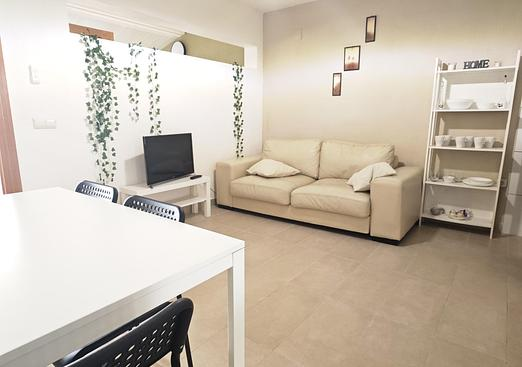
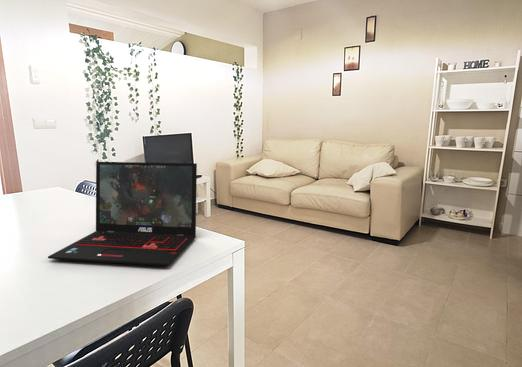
+ laptop (128, 208)
